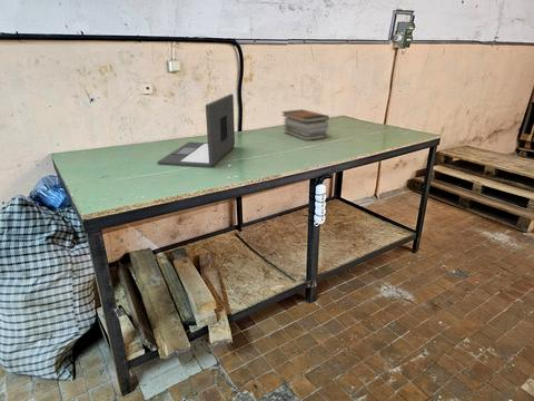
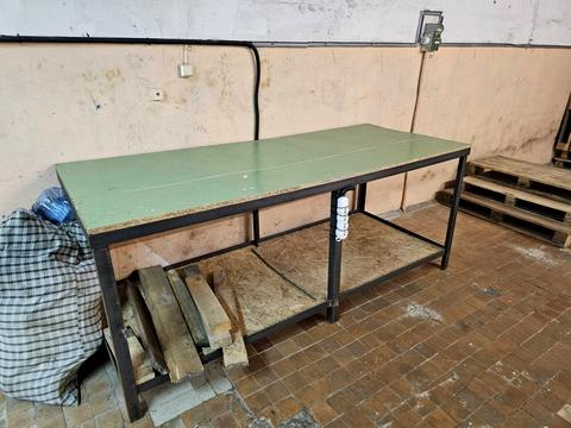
- book stack (304, 124)
- laptop (207, 127)
